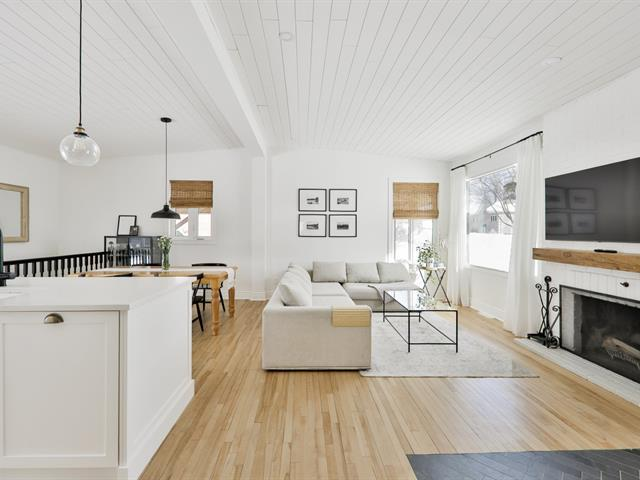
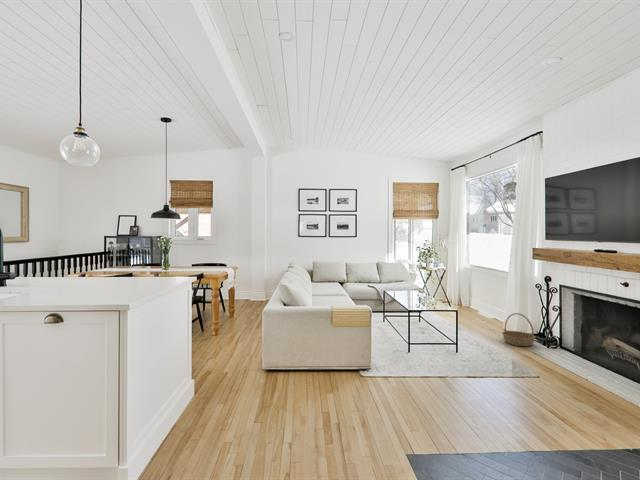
+ basket (518, 331)
